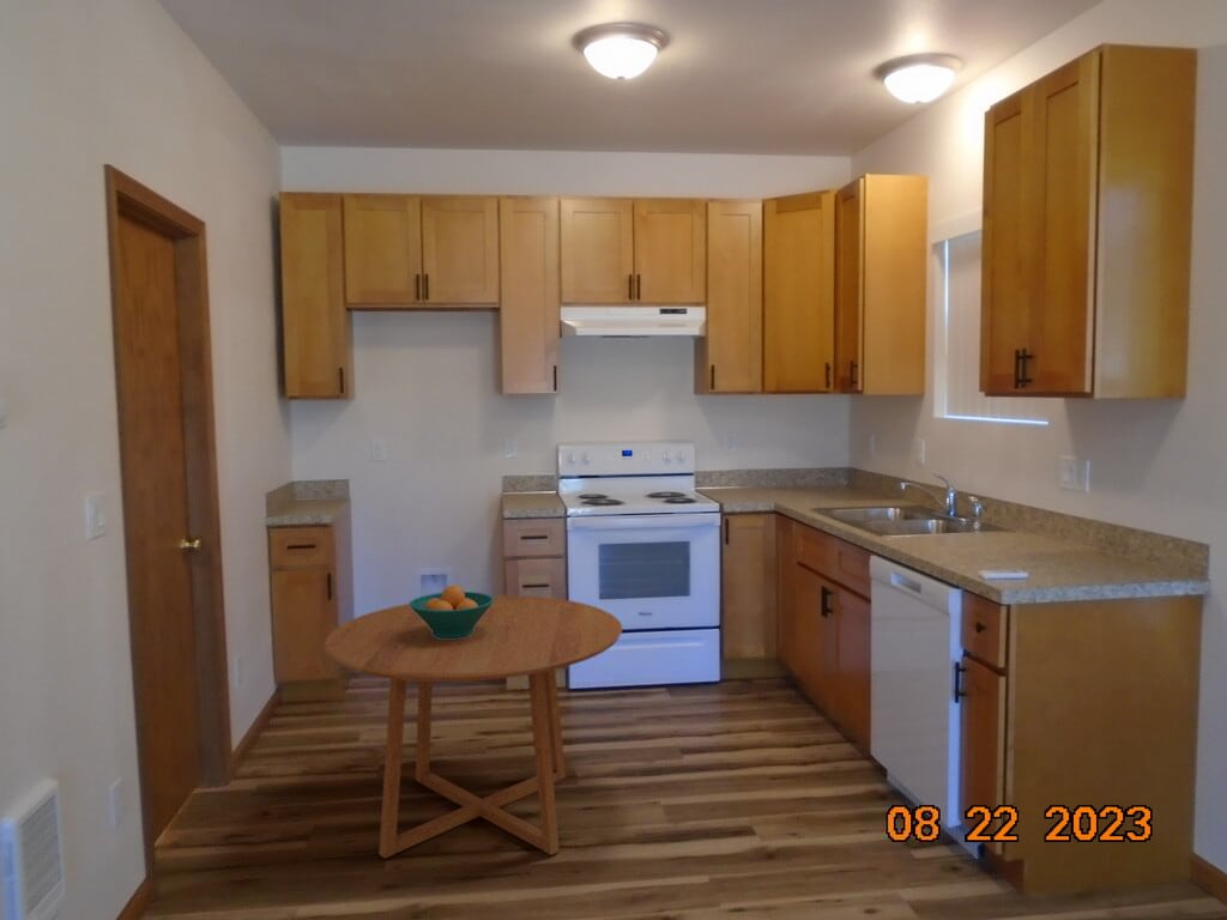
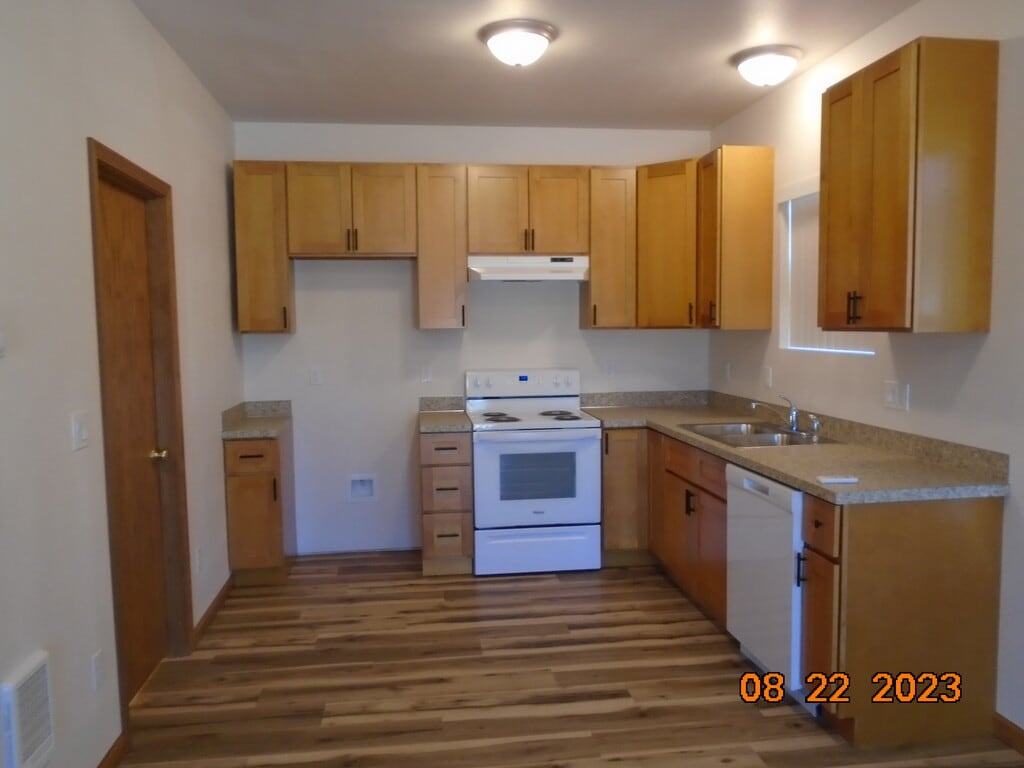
- fruit bowl (452, 609)
- dining table (478, 679)
